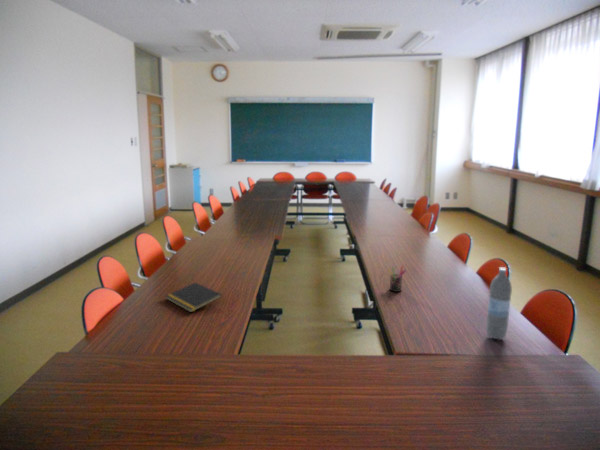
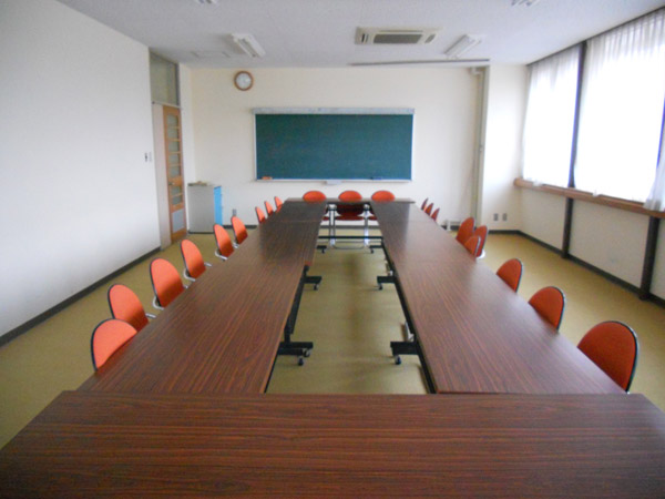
- water bottle (499, 303)
- notepad (193, 296)
- pen holder (396, 278)
